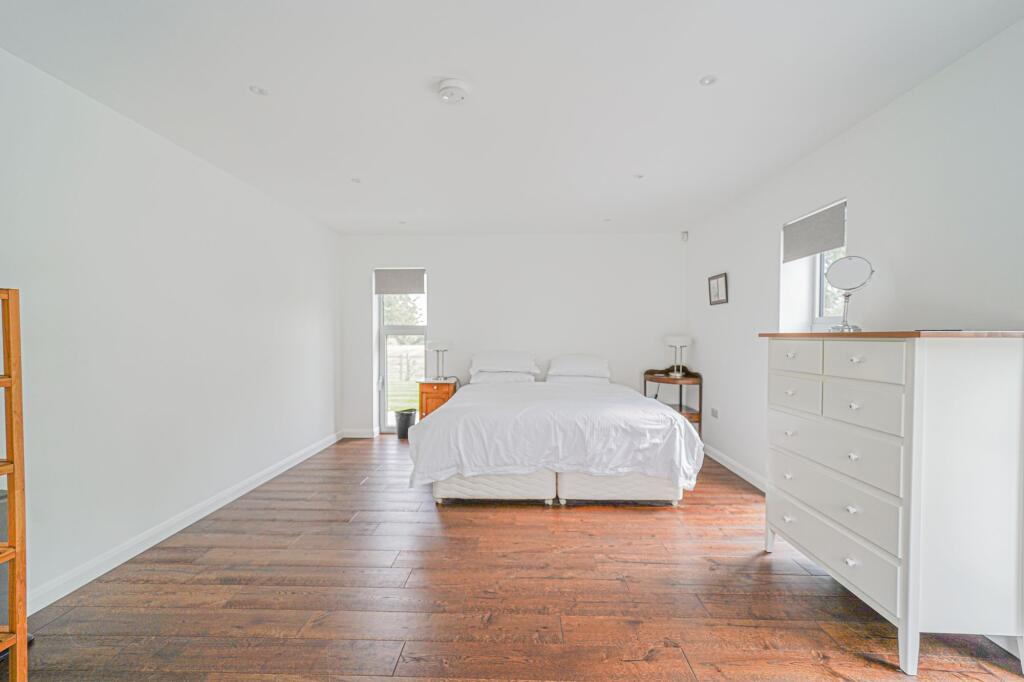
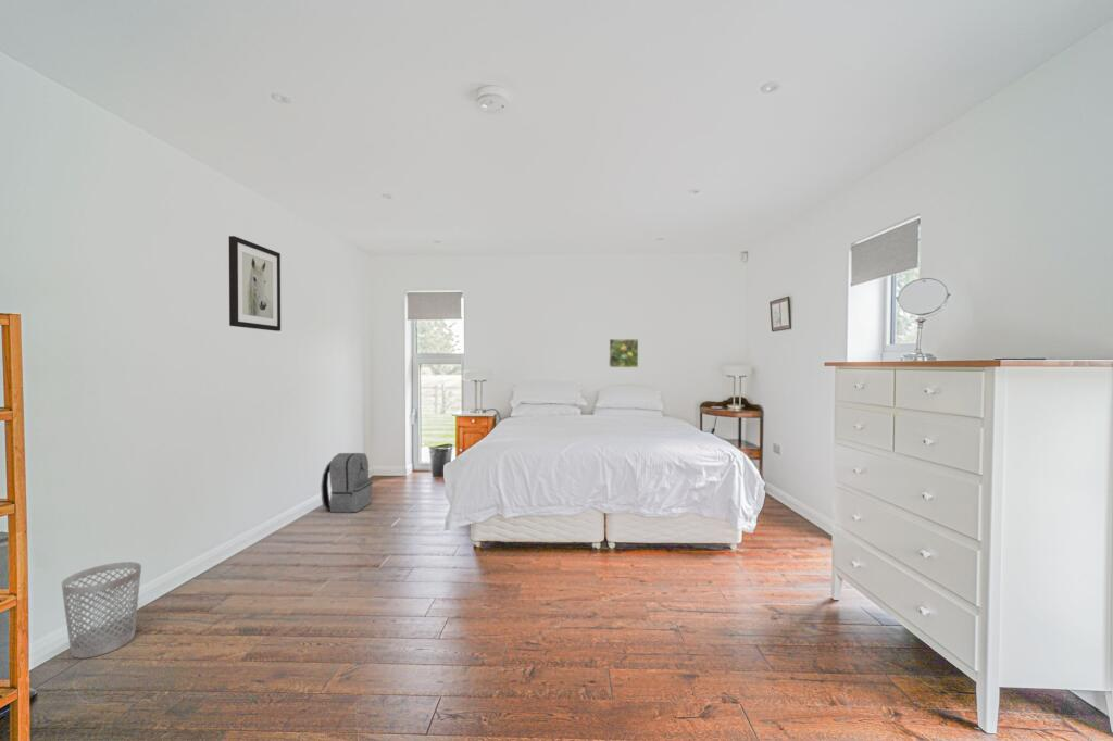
+ wastebasket (103, 608)
+ wall art (257, 287)
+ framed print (623, 353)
+ backpack (346, 479)
